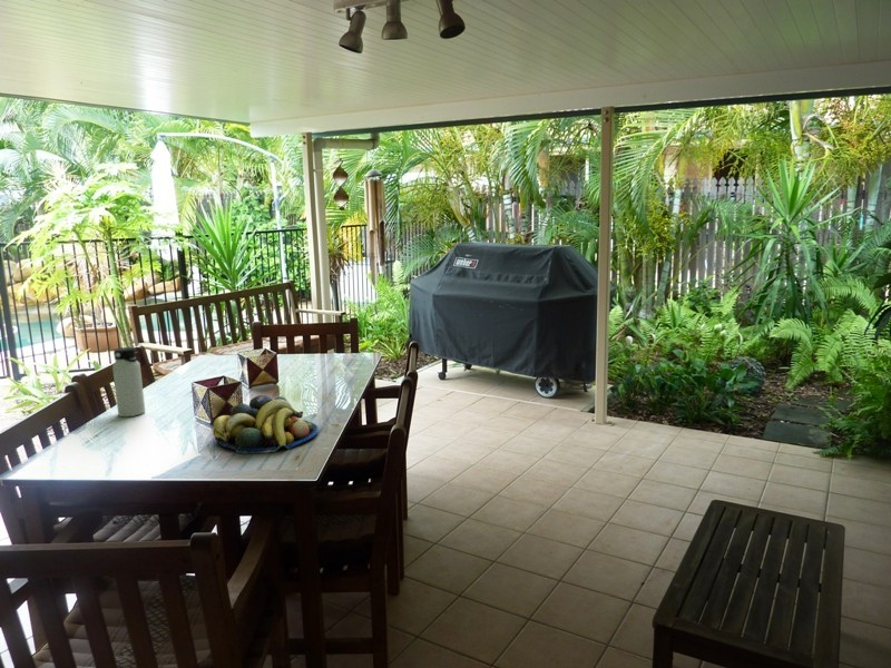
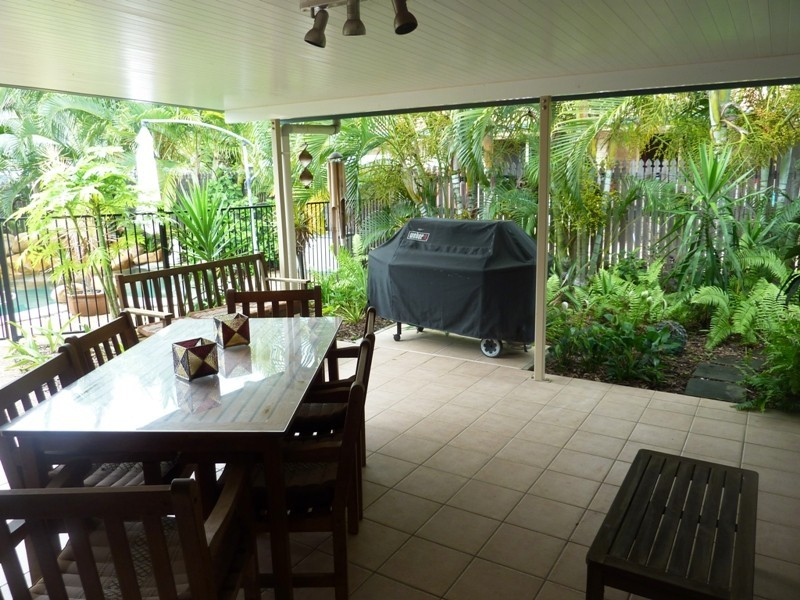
- fruit bowl (267, 418)
- water bottle (128, 381)
